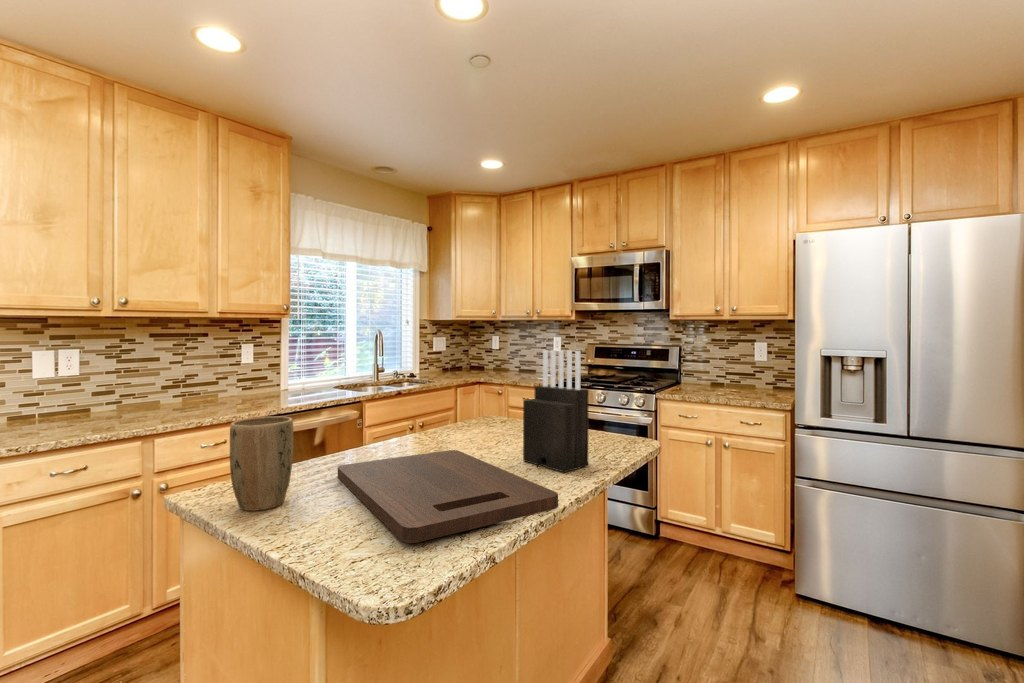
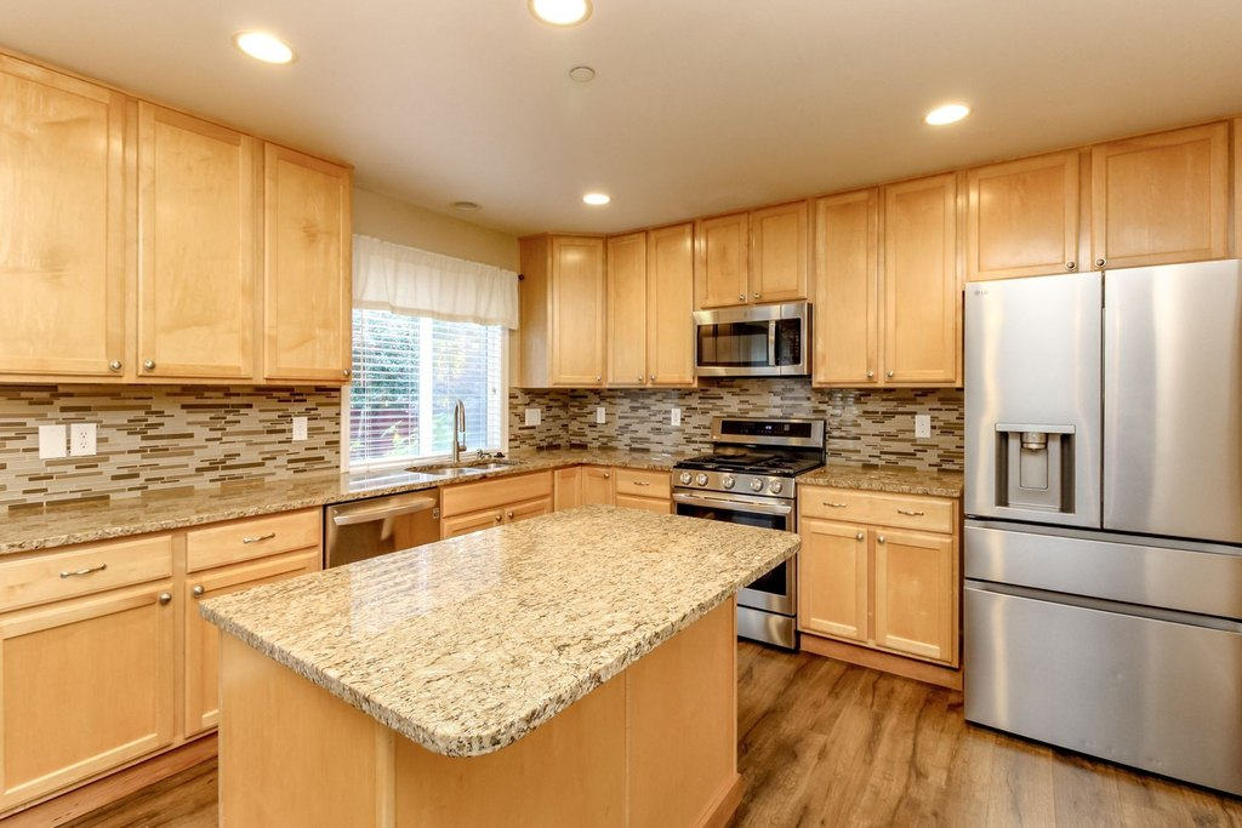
- knife block (552, 407)
- cutting board (437, 484)
- plant pot (262, 462)
